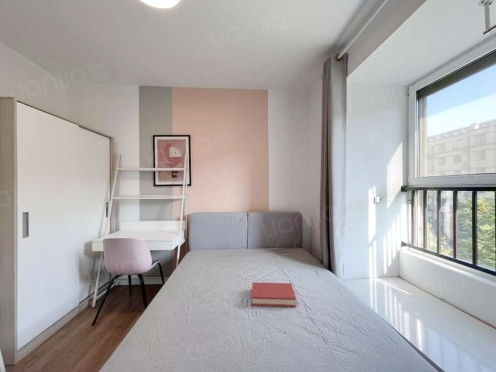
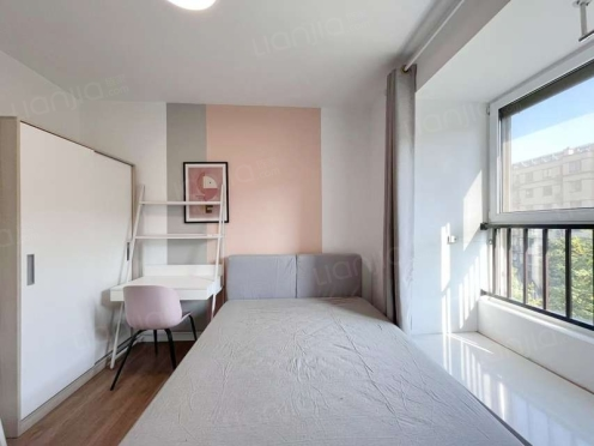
- hardback book (272, 293)
